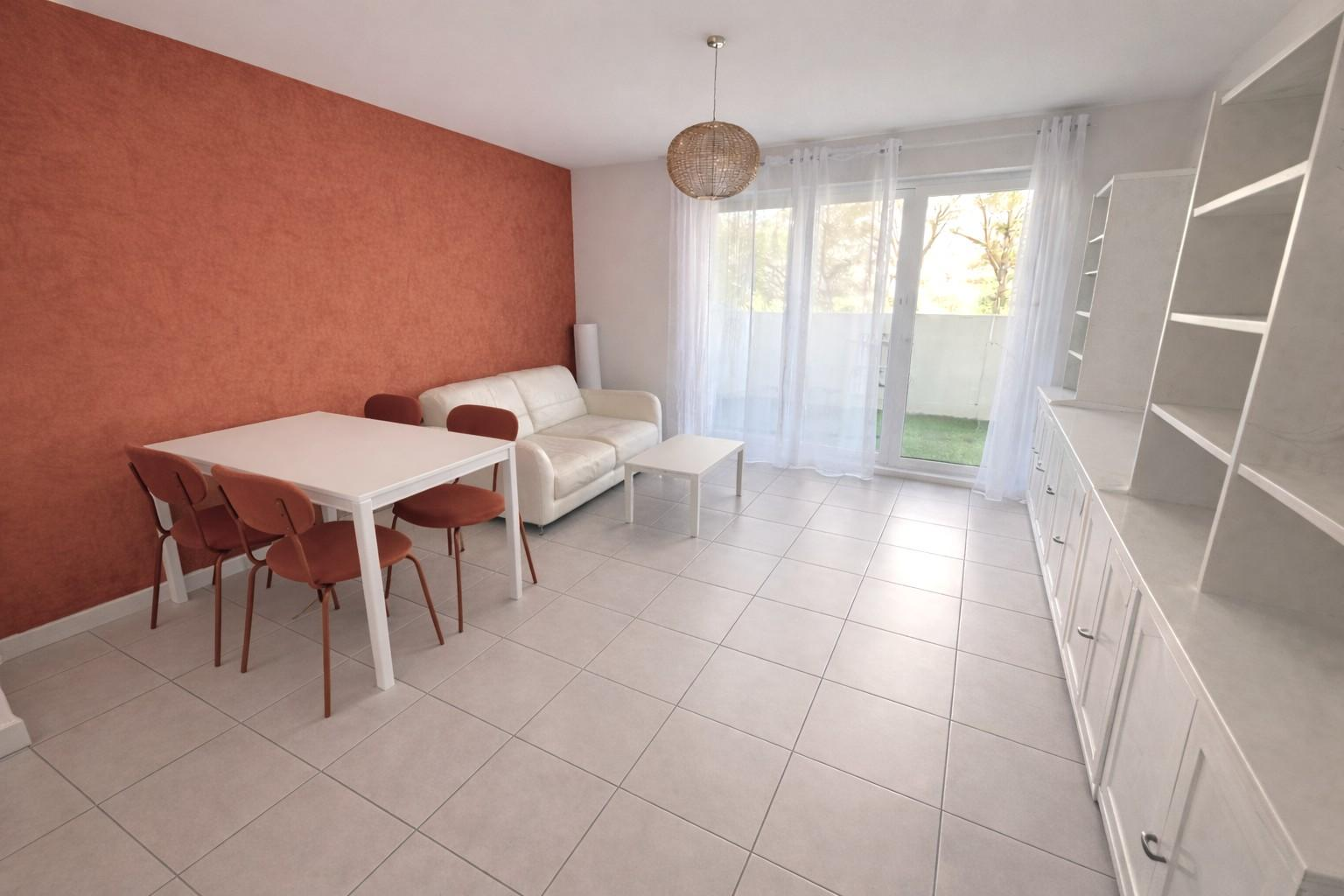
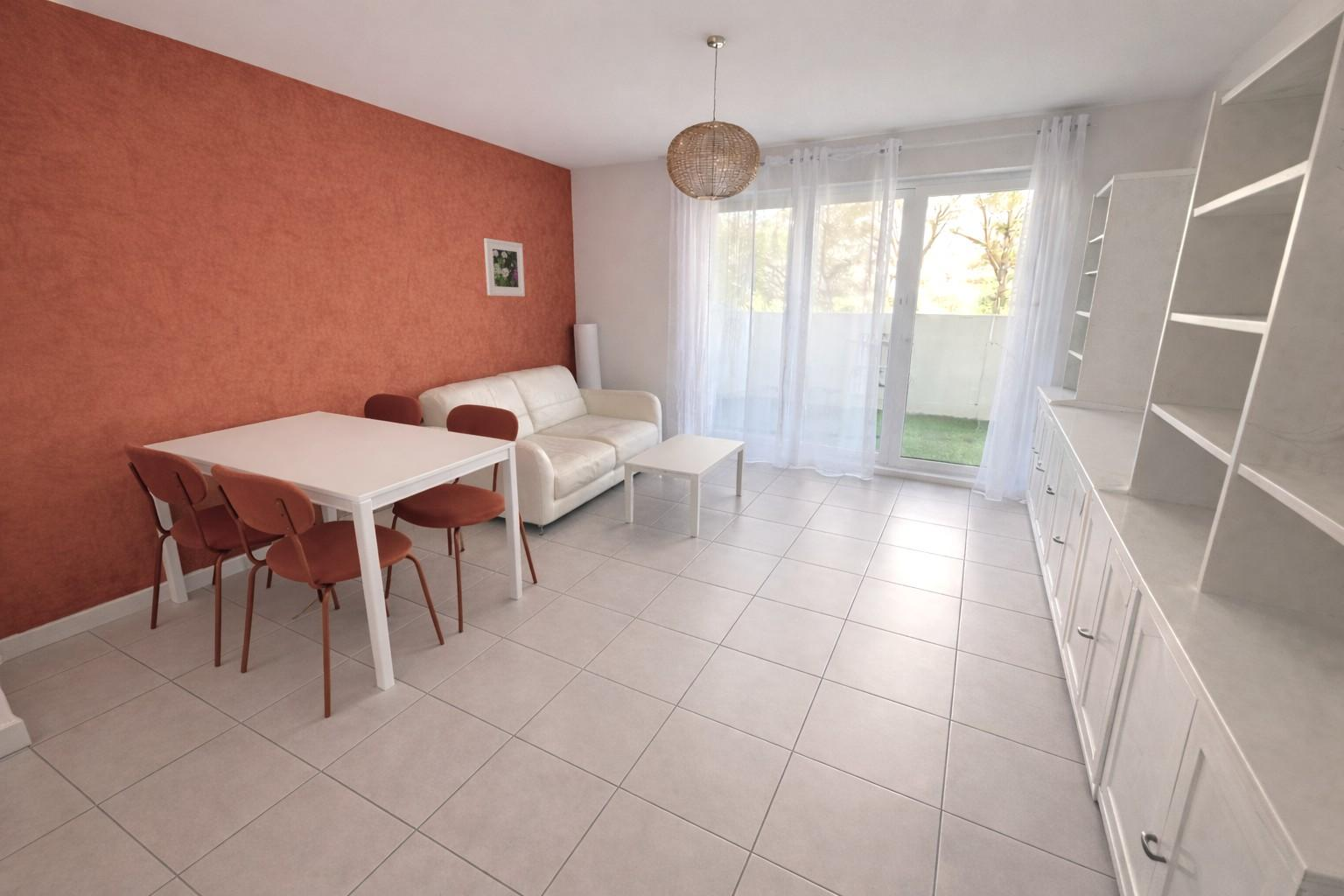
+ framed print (505, 269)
